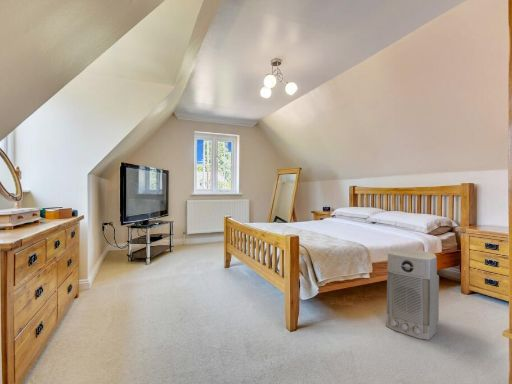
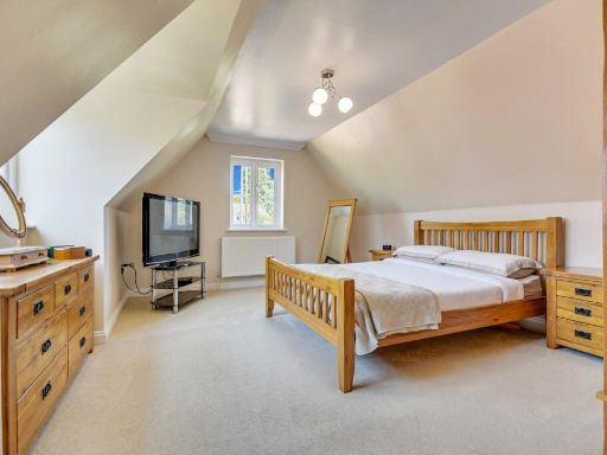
- air purifier (411, 289)
